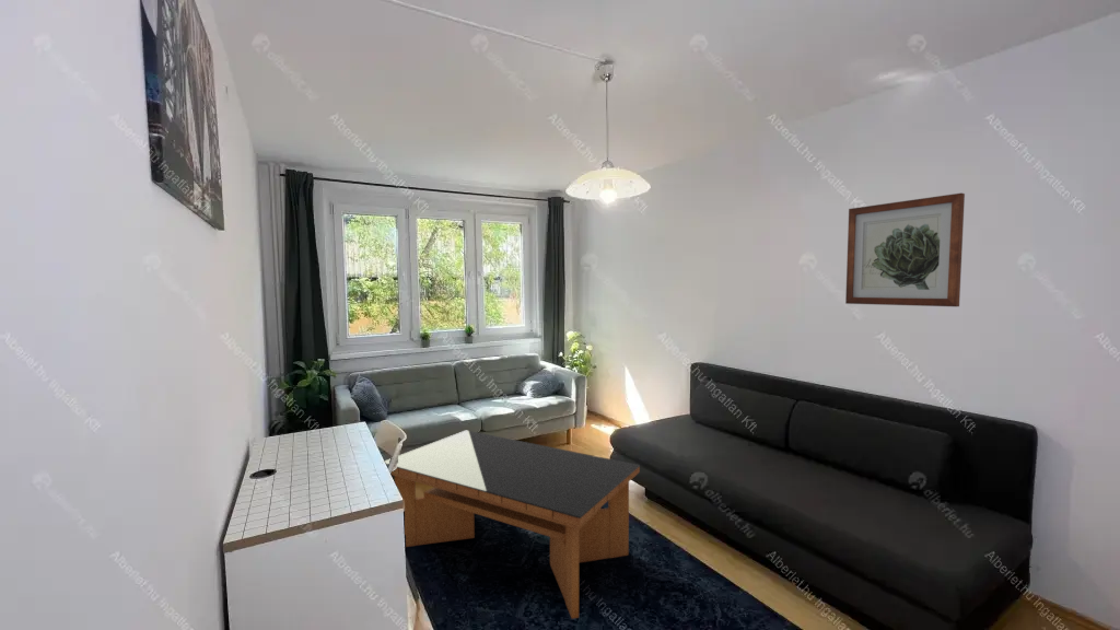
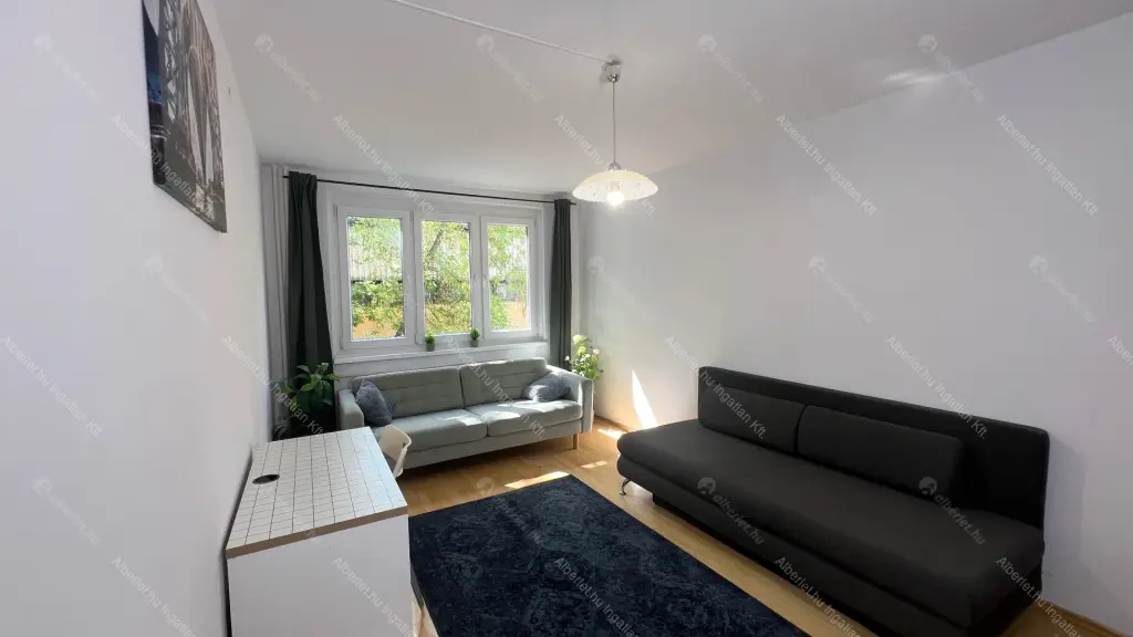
- wall art (899, 254)
- coffee table (510, 506)
